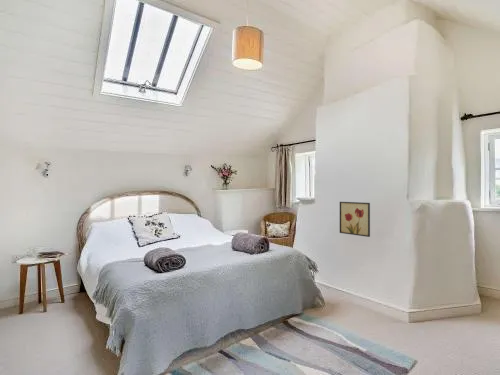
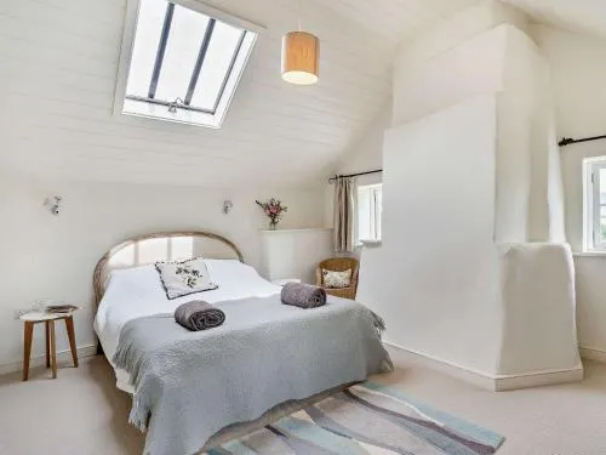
- wall art (354, 218)
